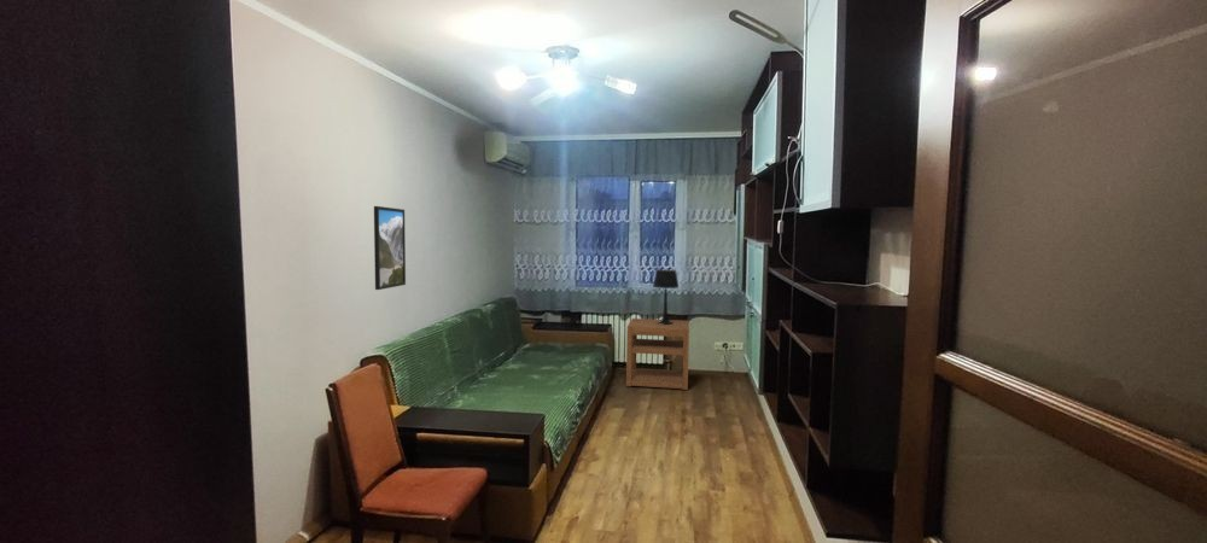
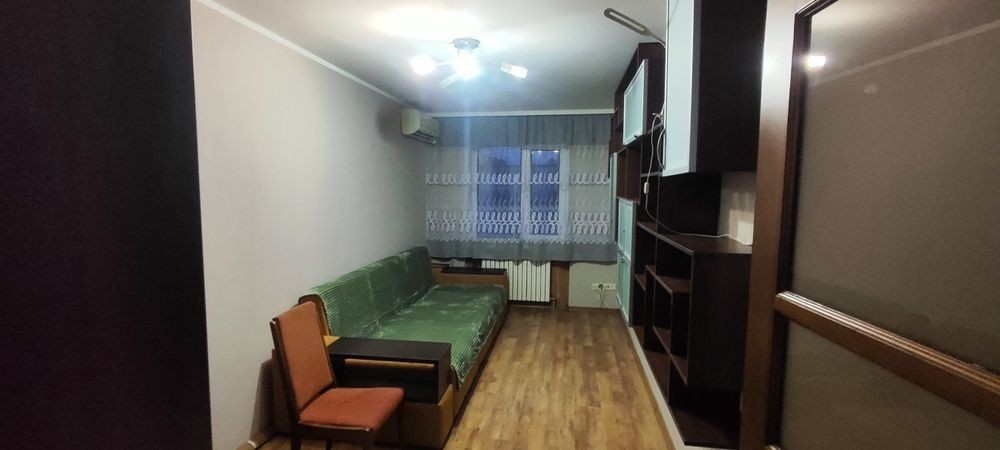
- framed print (390, 247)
- table lamp (665, 296)
- nightstand (658, 352)
